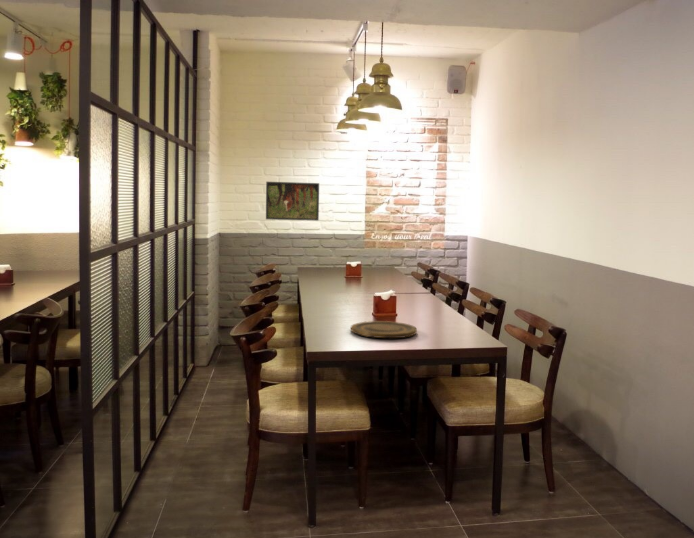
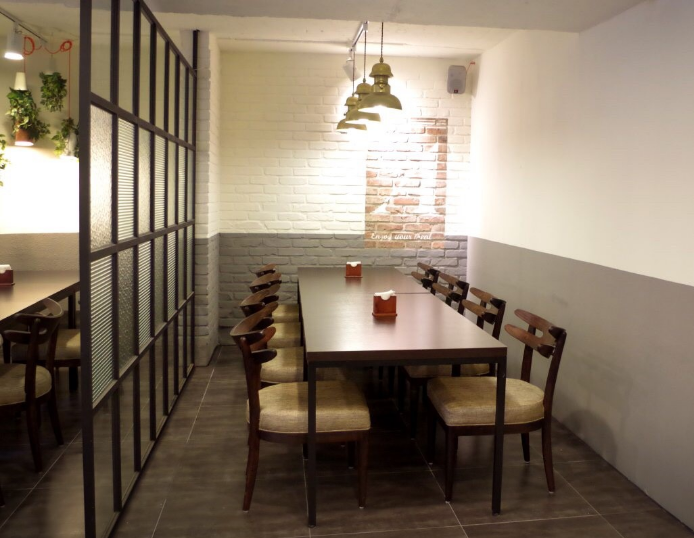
- plate (383, 329)
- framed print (292, 201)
